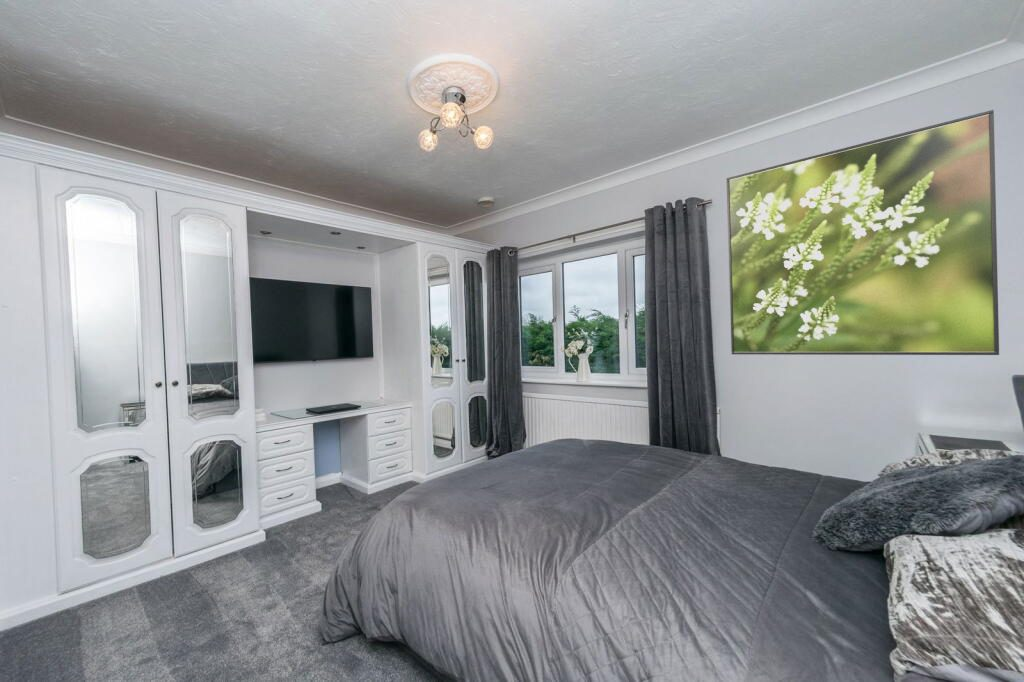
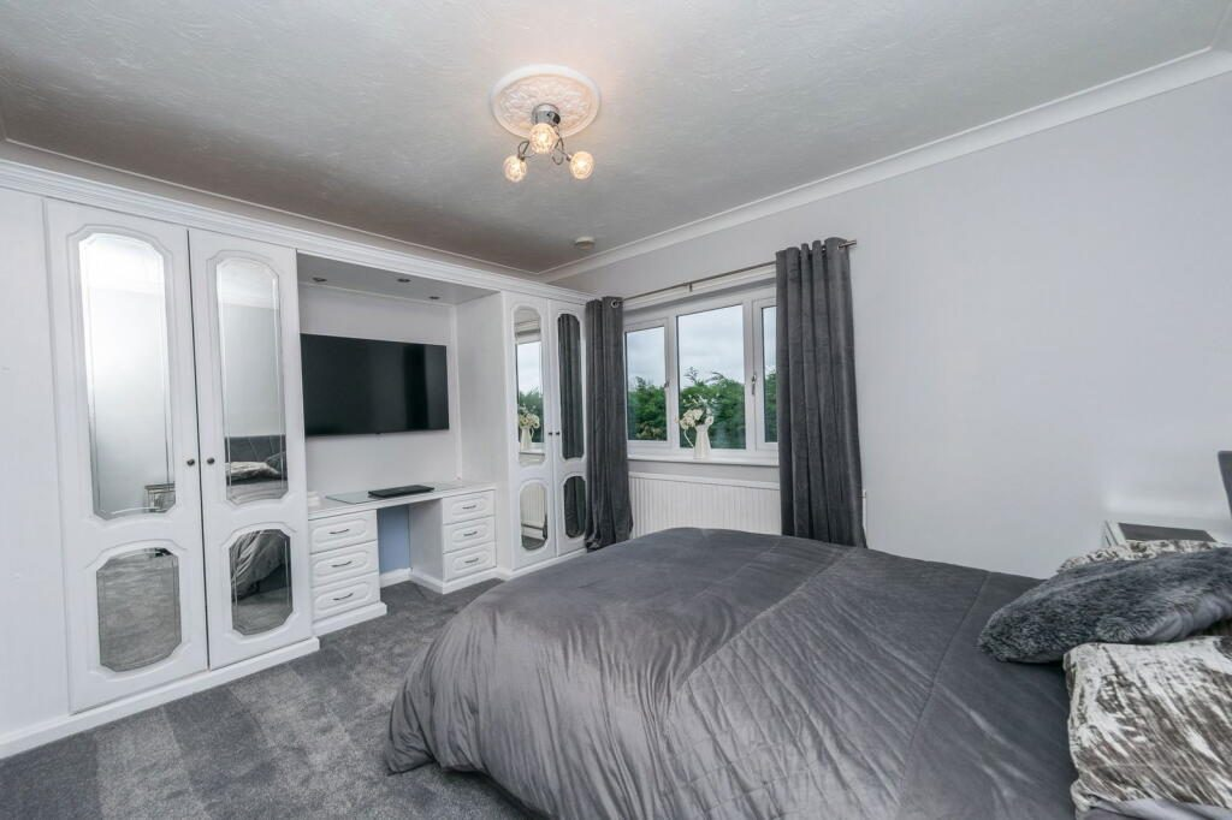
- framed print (840, 252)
